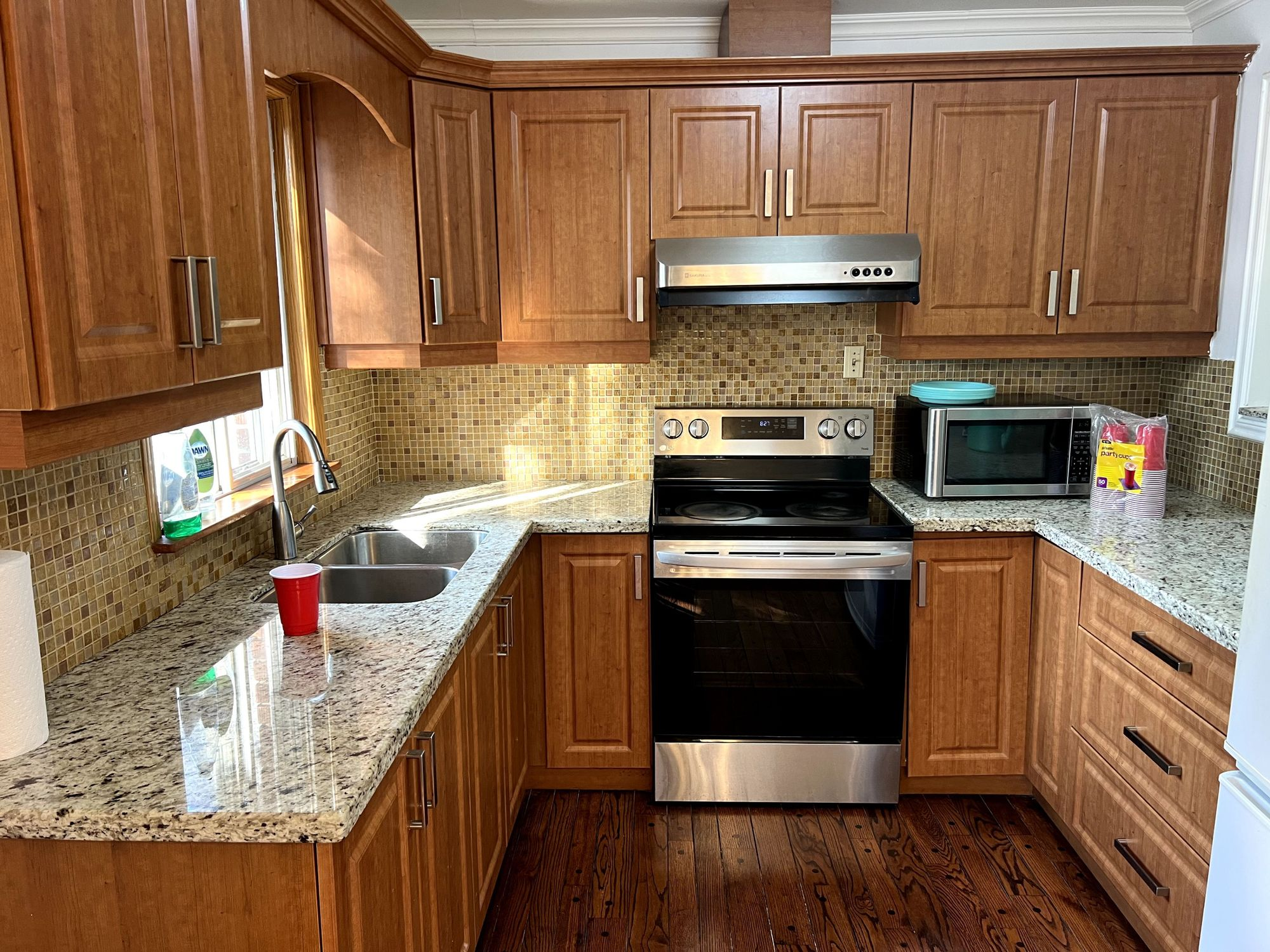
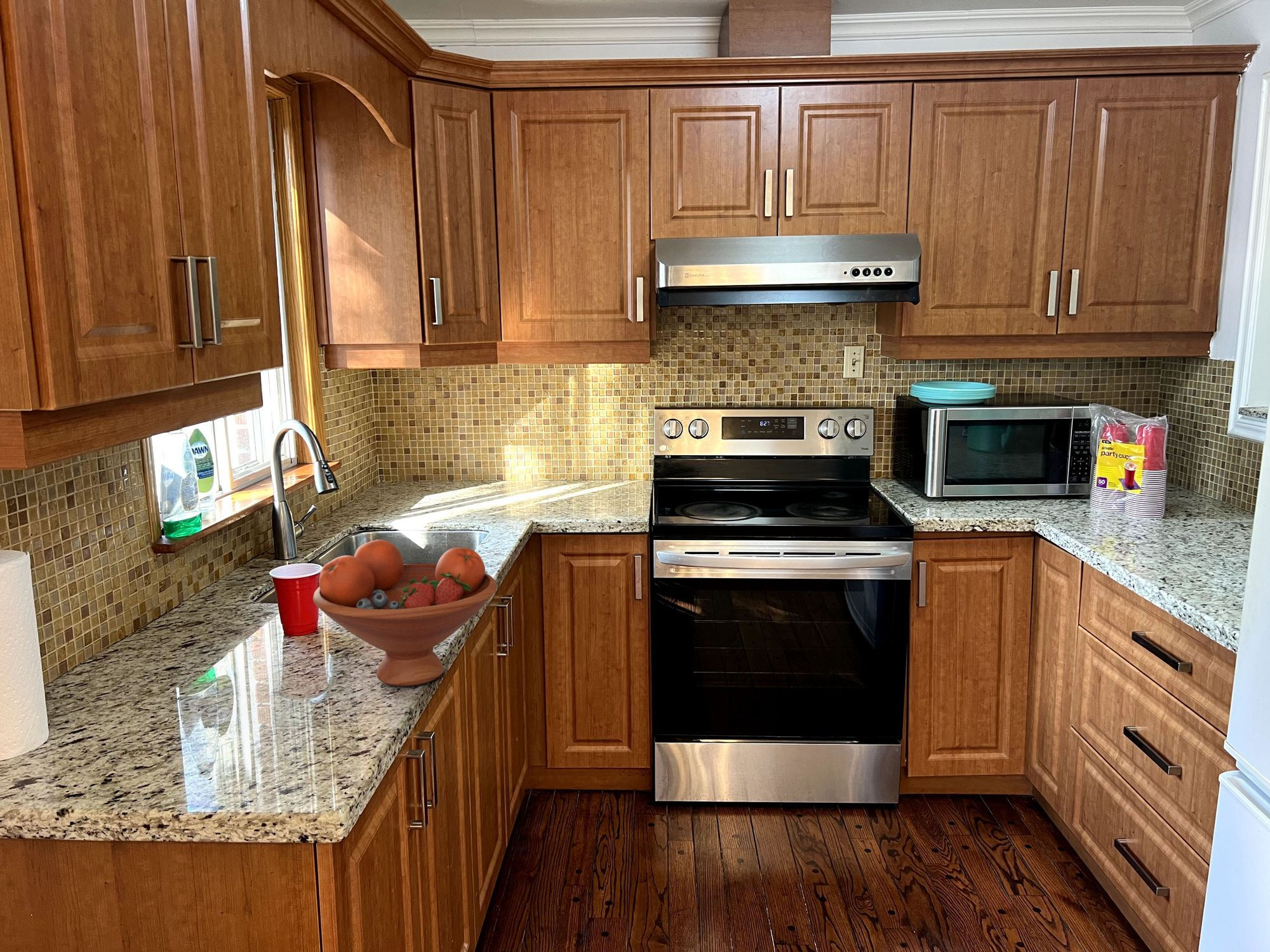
+ fruit bowl (408, 613)
